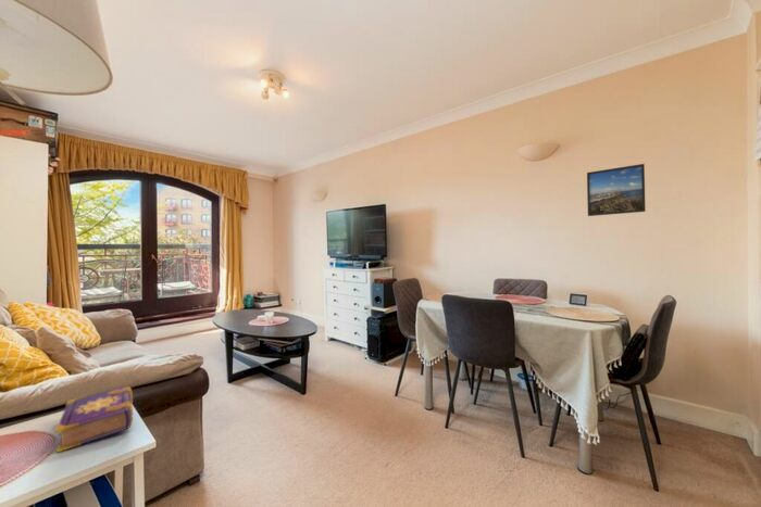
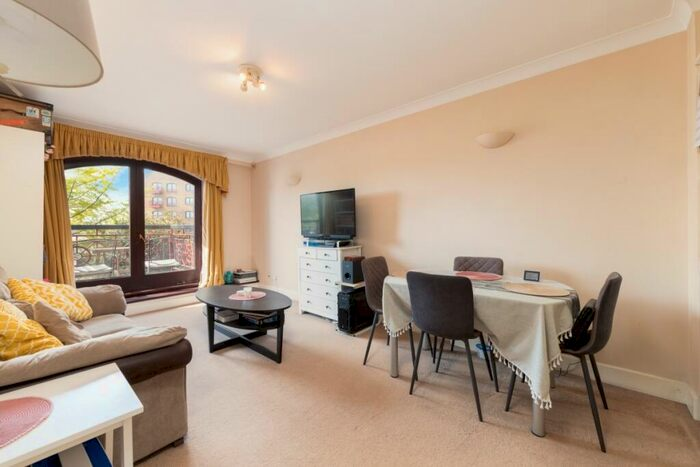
- book (99, 413)
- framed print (614, 191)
